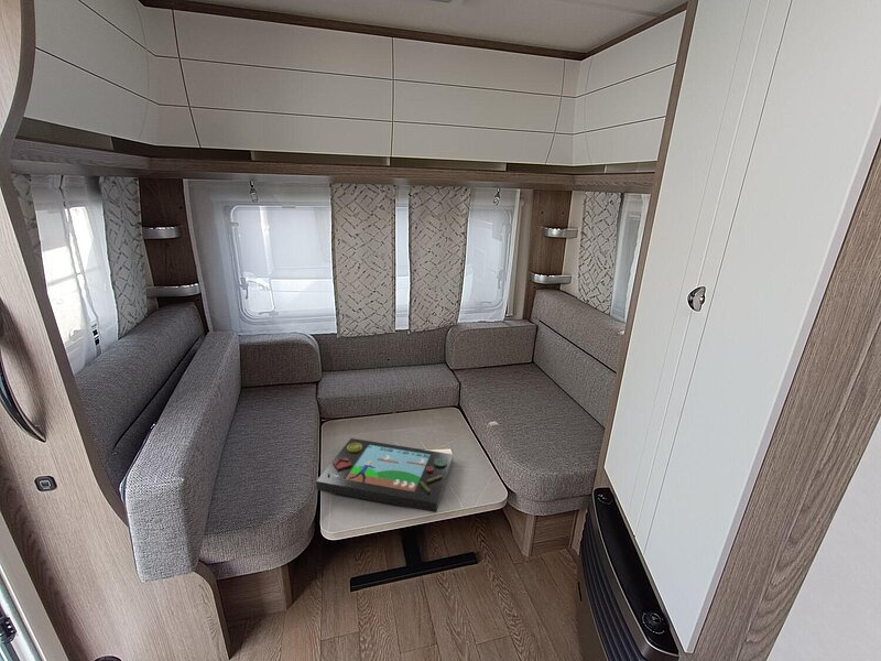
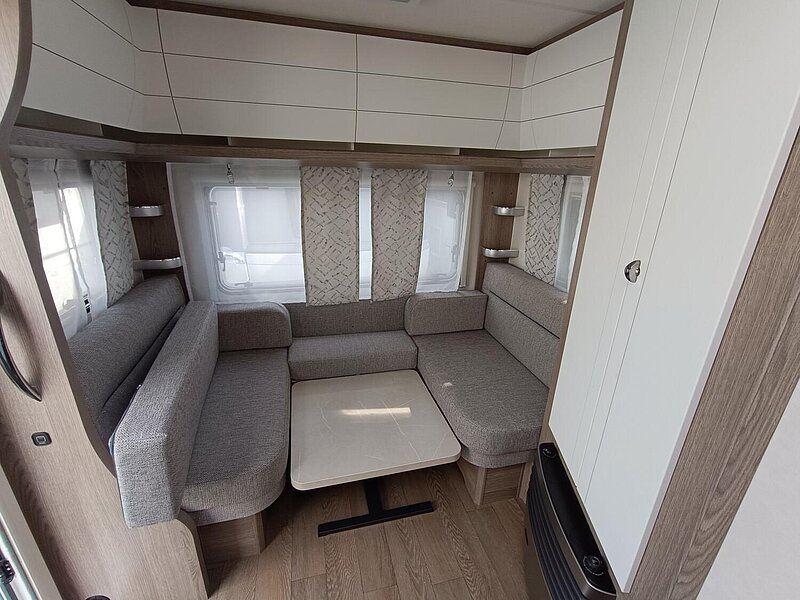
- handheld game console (389, 469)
